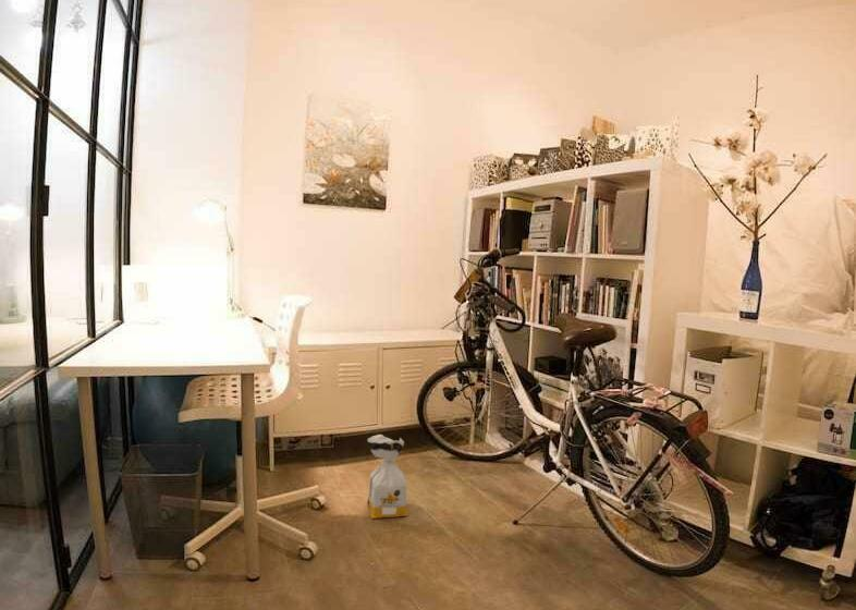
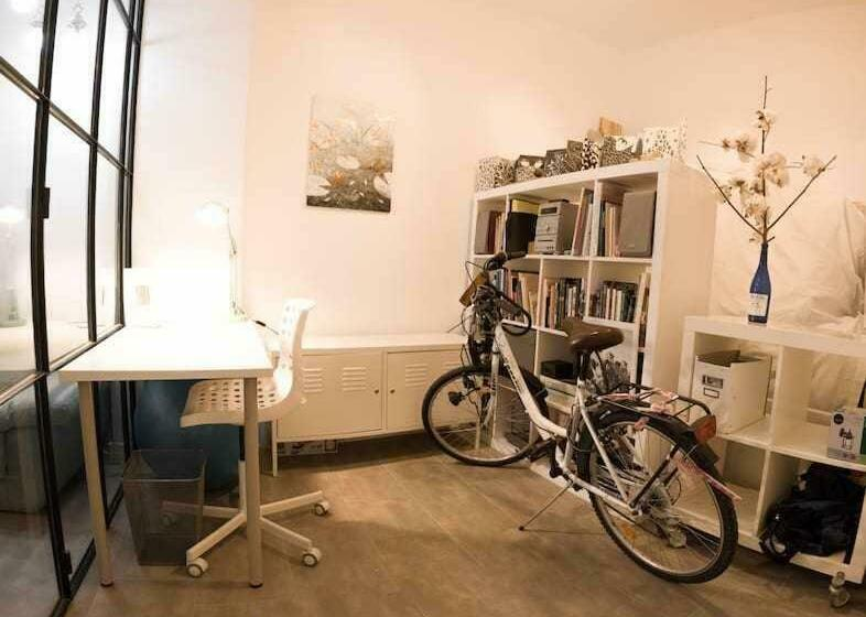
- bag (387, 472)
